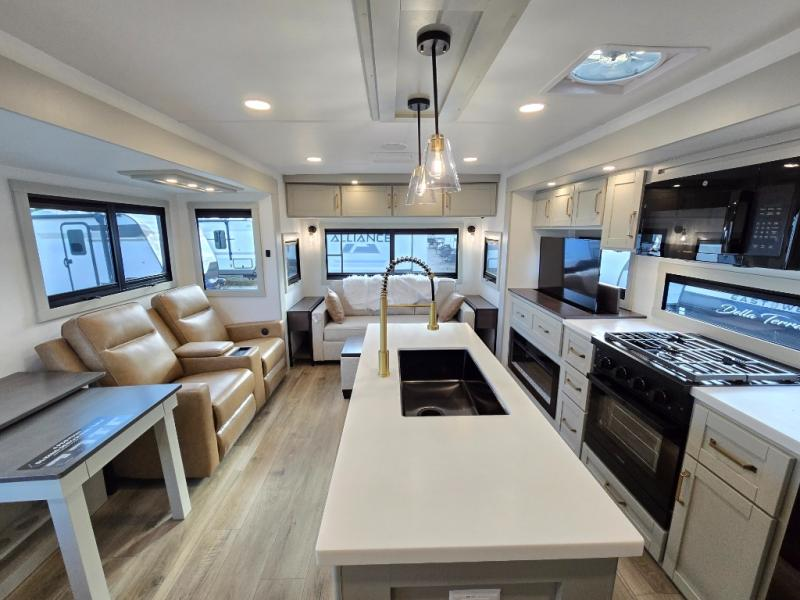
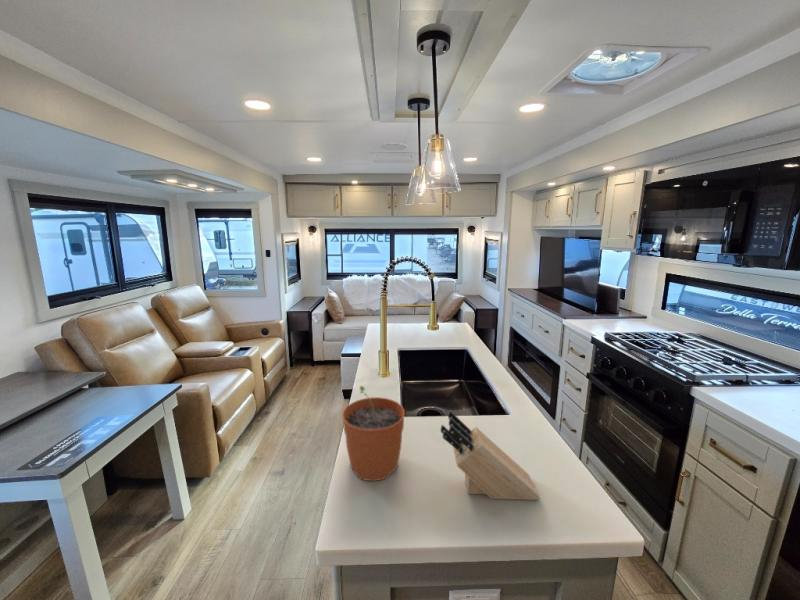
+ plant pot (373, 425)
+ knife block (488, 453)
